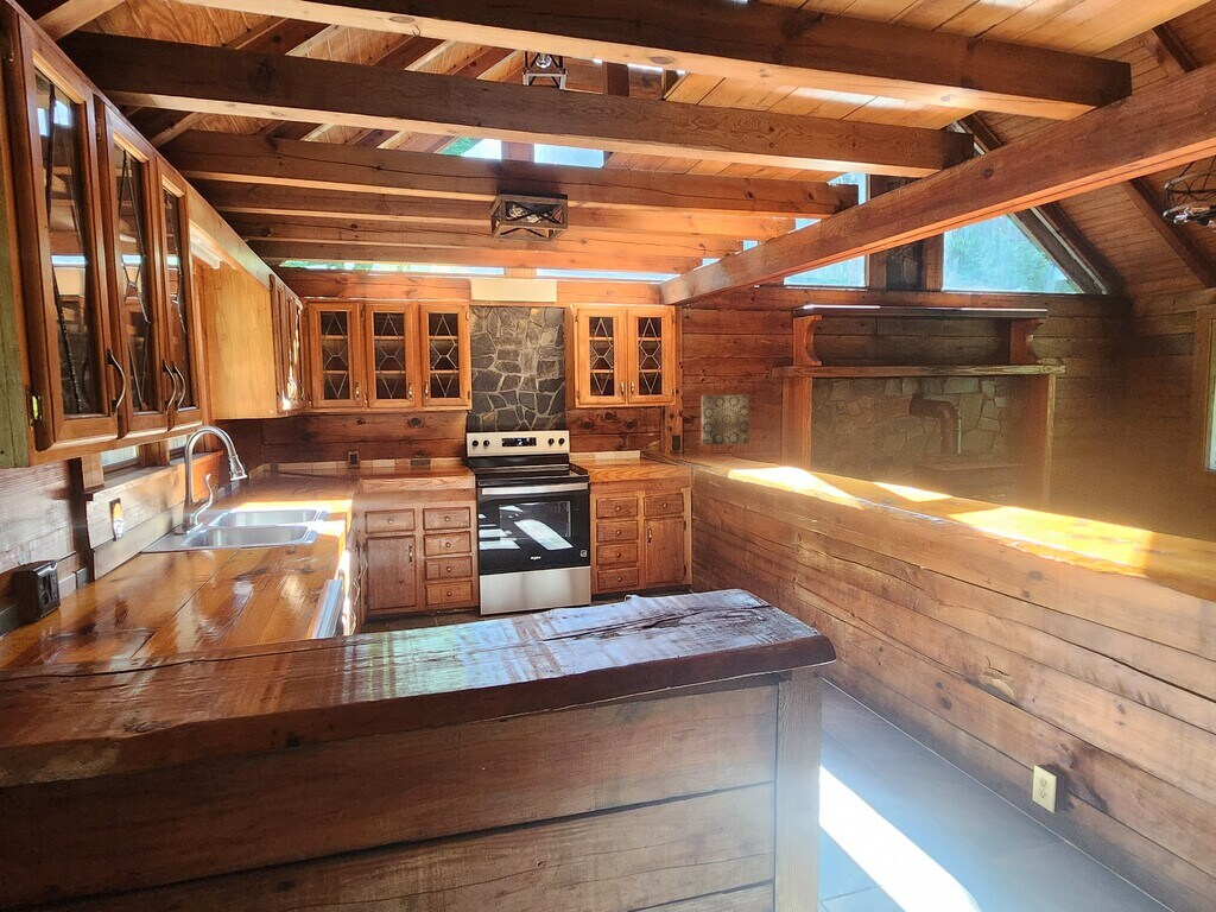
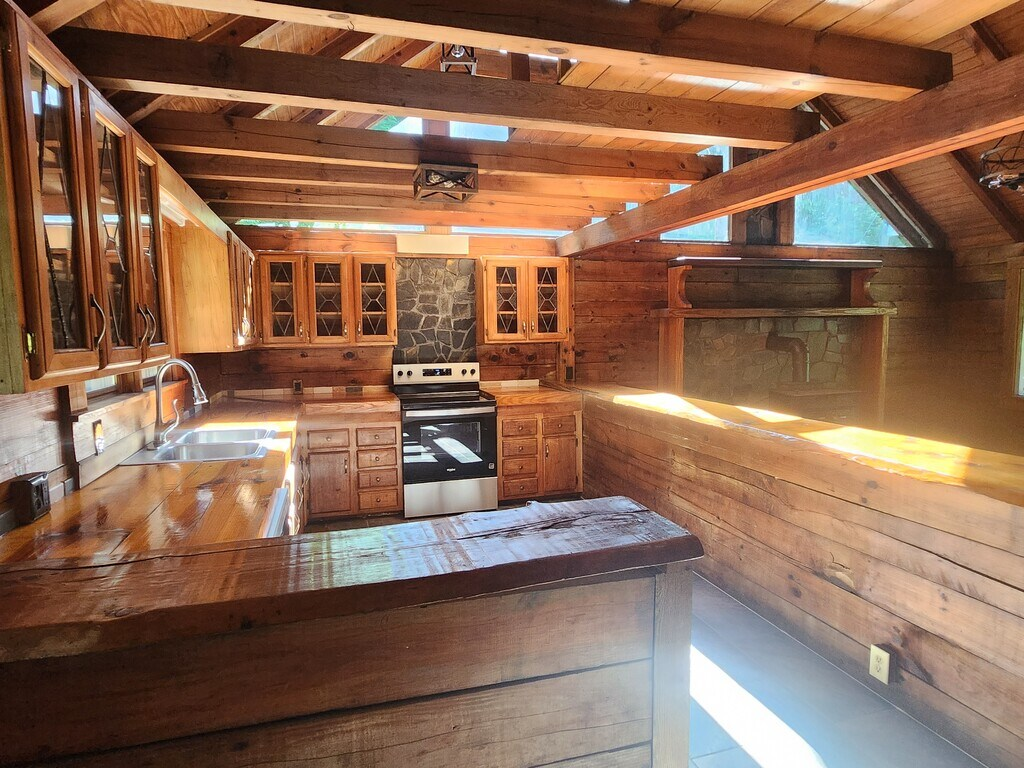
- wall art (724, 419)
